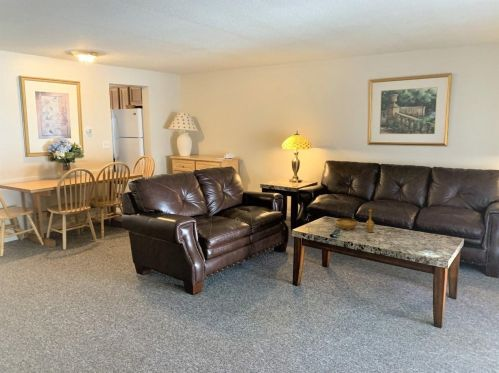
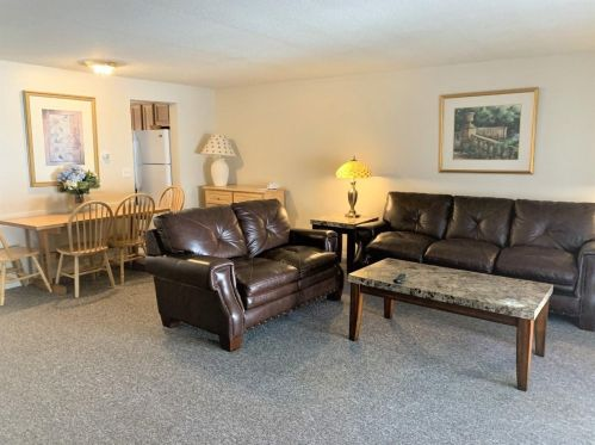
- decorative bowl (354, 220)
